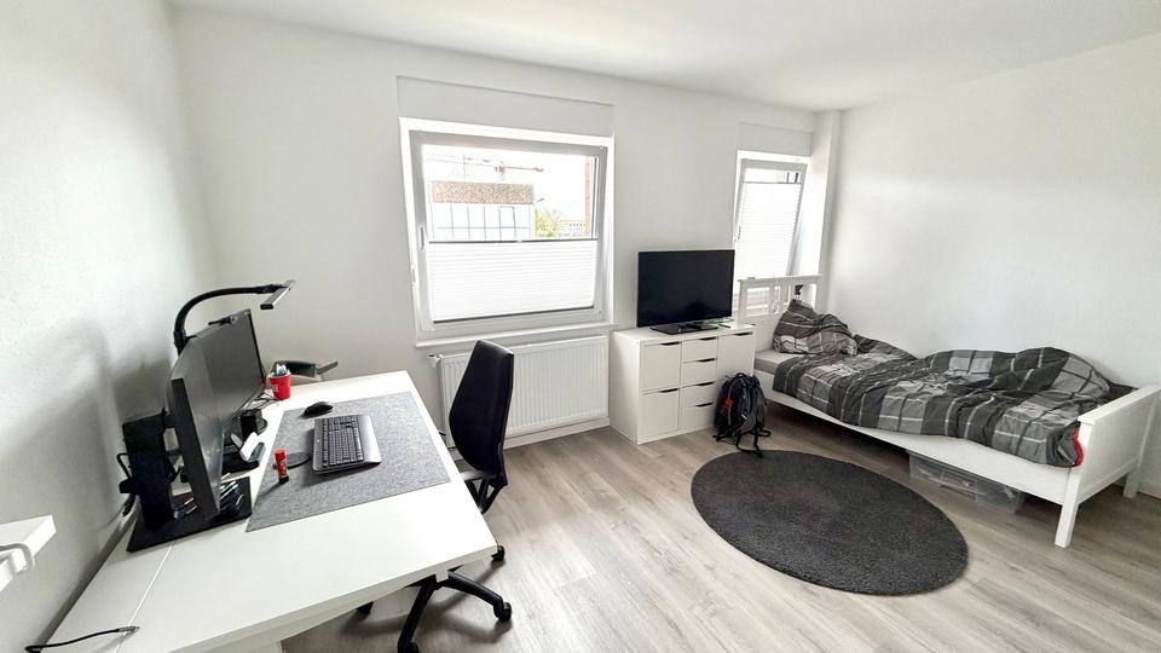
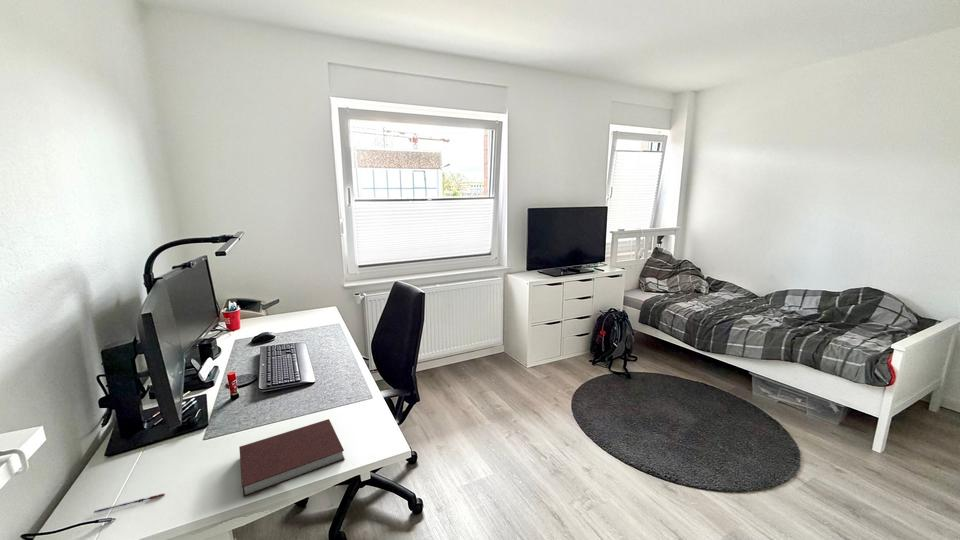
+ pen (130, 502)
+ notebook (291, 453)
